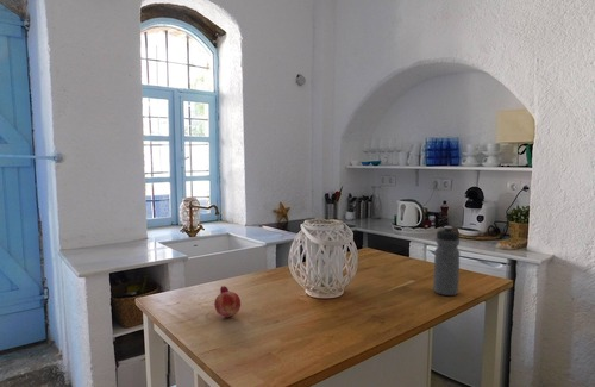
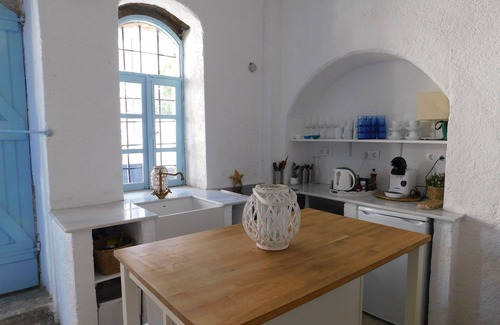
- fruit (227, 301)
- water bottle (446, 258)
